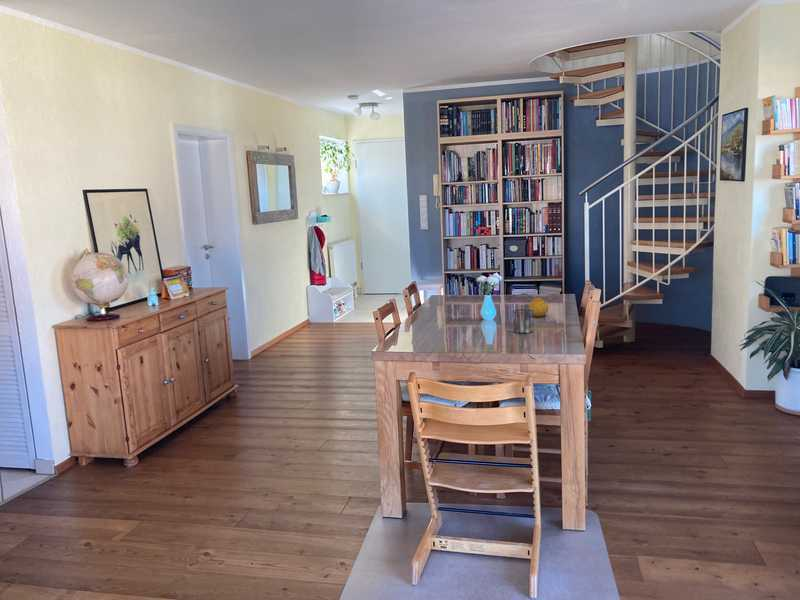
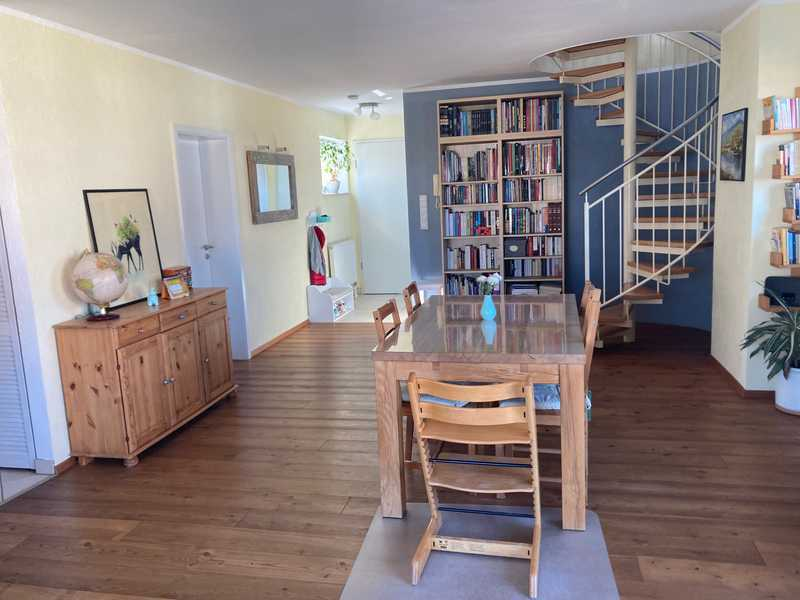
- cup (523, 321)
- fruit (538, 307)
